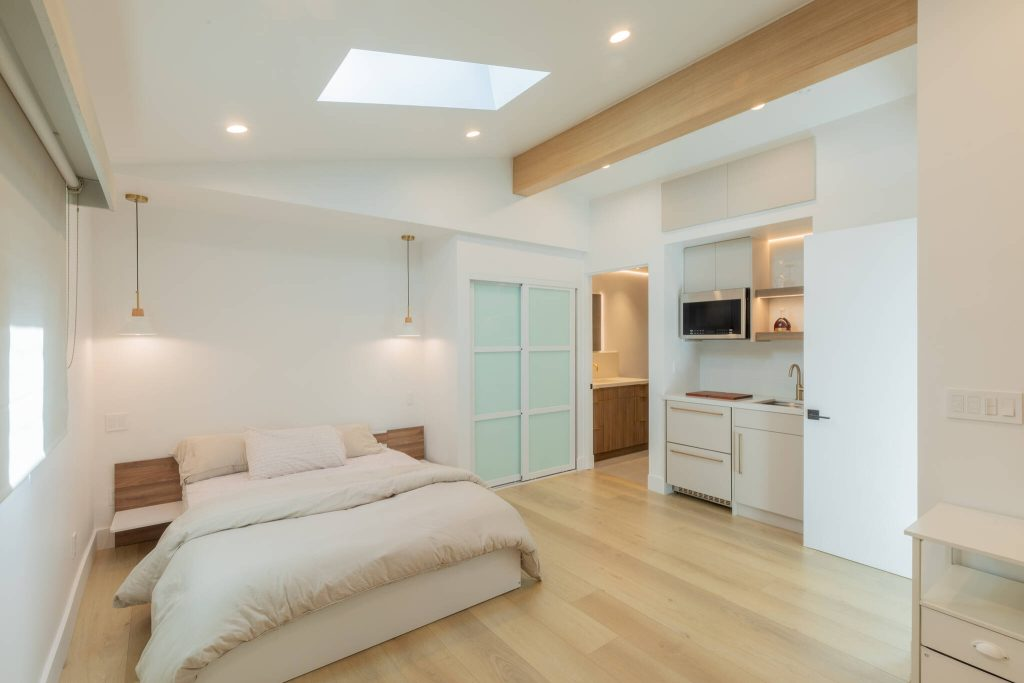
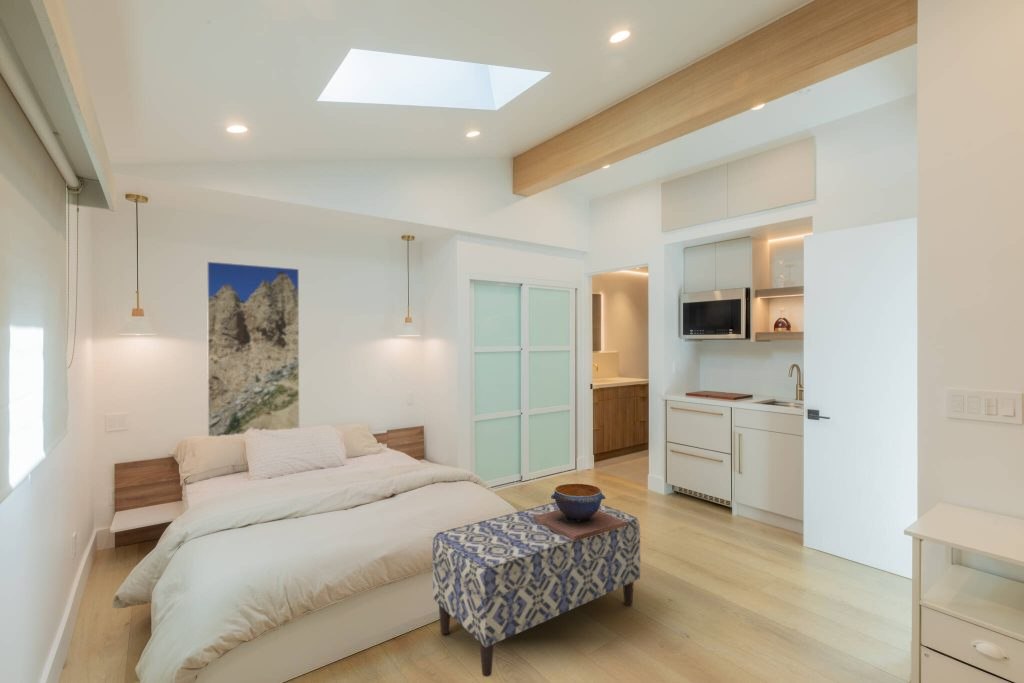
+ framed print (255, 357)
+ decorative bowl (578, 505)
+ bench (540, 571)
